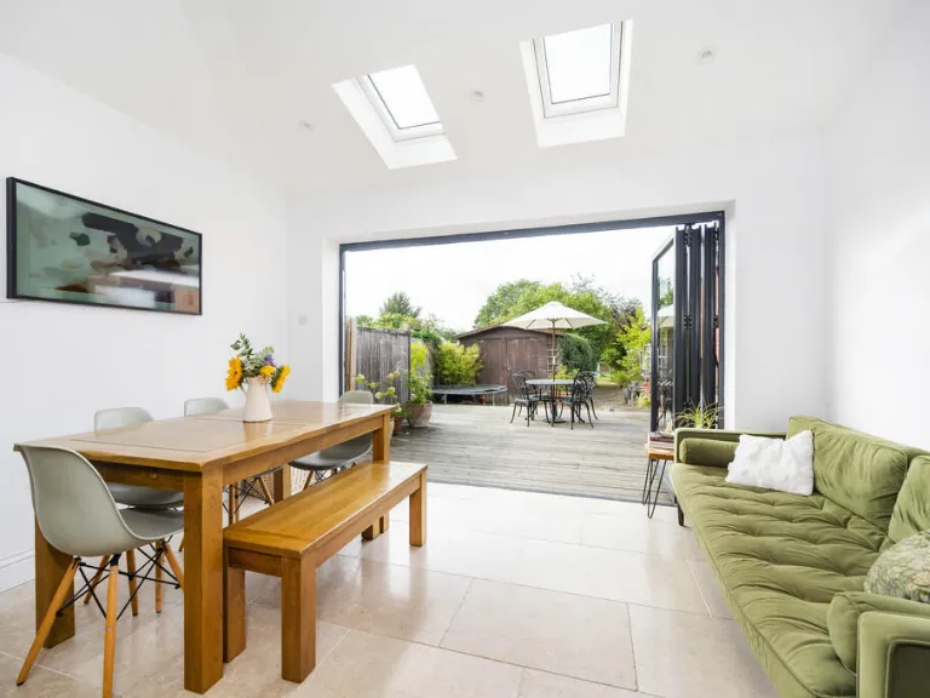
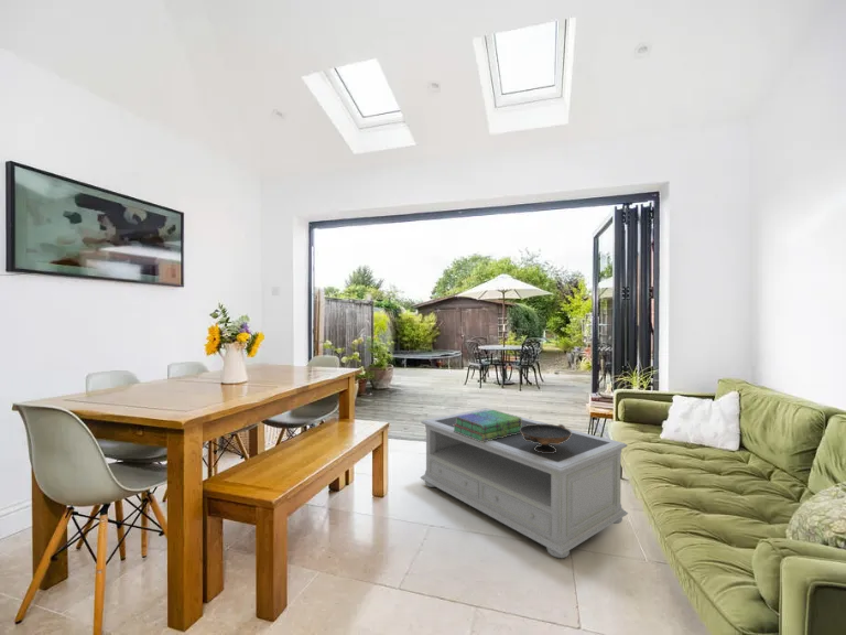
+ decorative bowl (544, 439)
+ stack of books (488, 423)
+ coffee table (513, 465)
